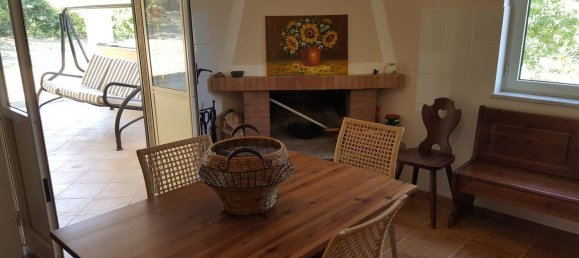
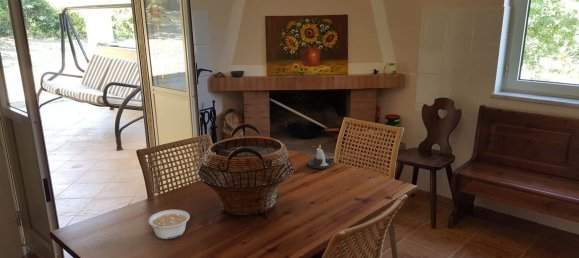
+ legume (169, 224)
+ candle (321, 155)
